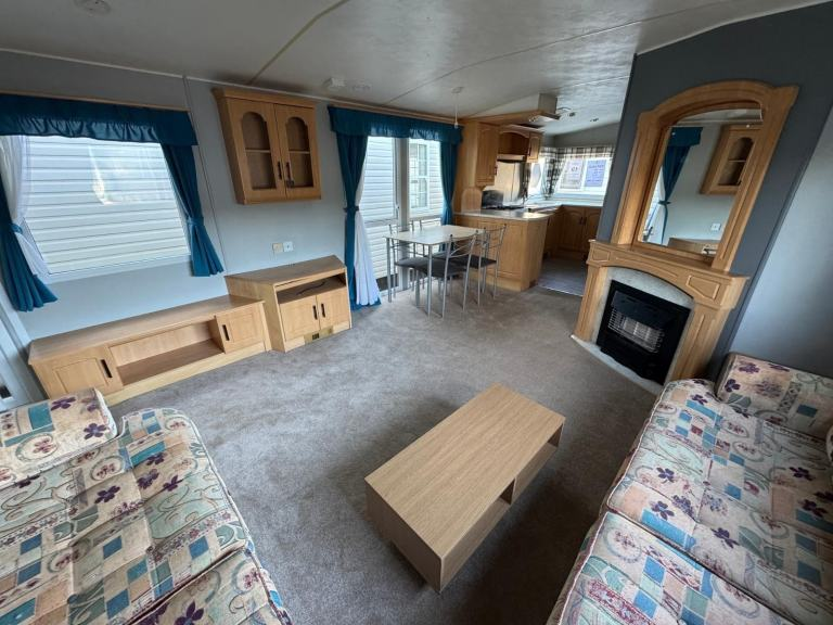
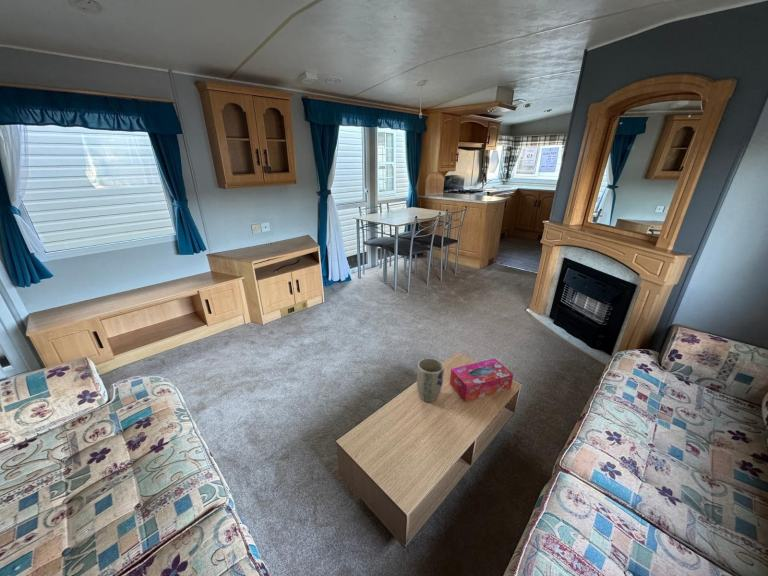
+ plant pot (429, 380)
+ tissue box (480, 379)
